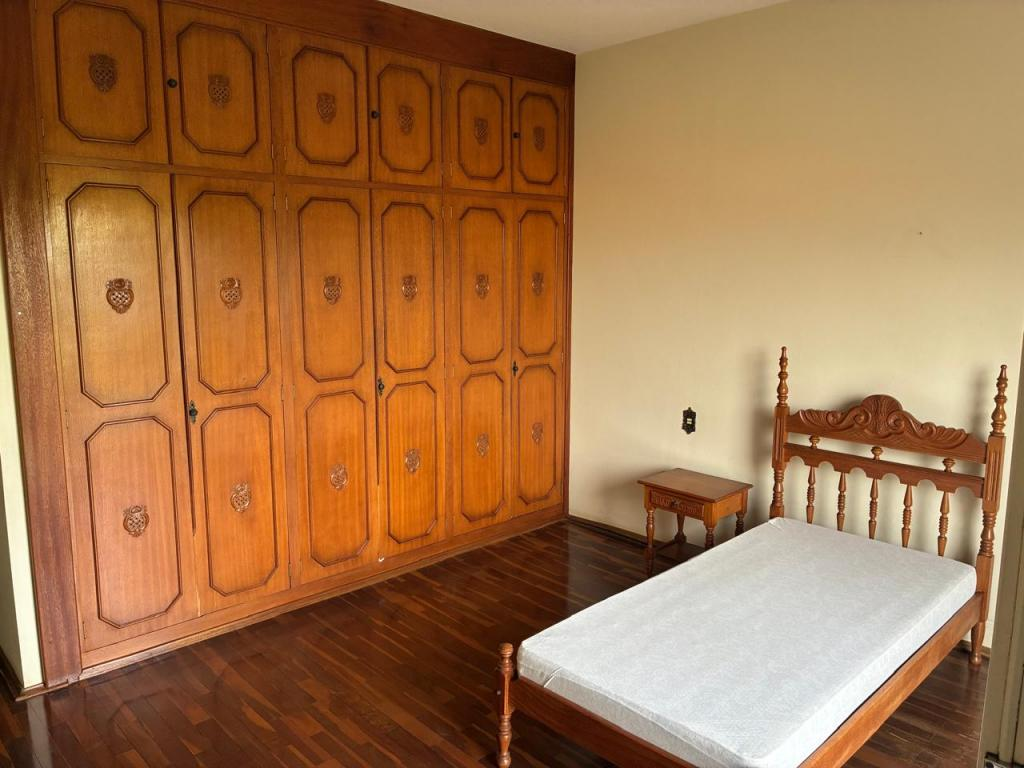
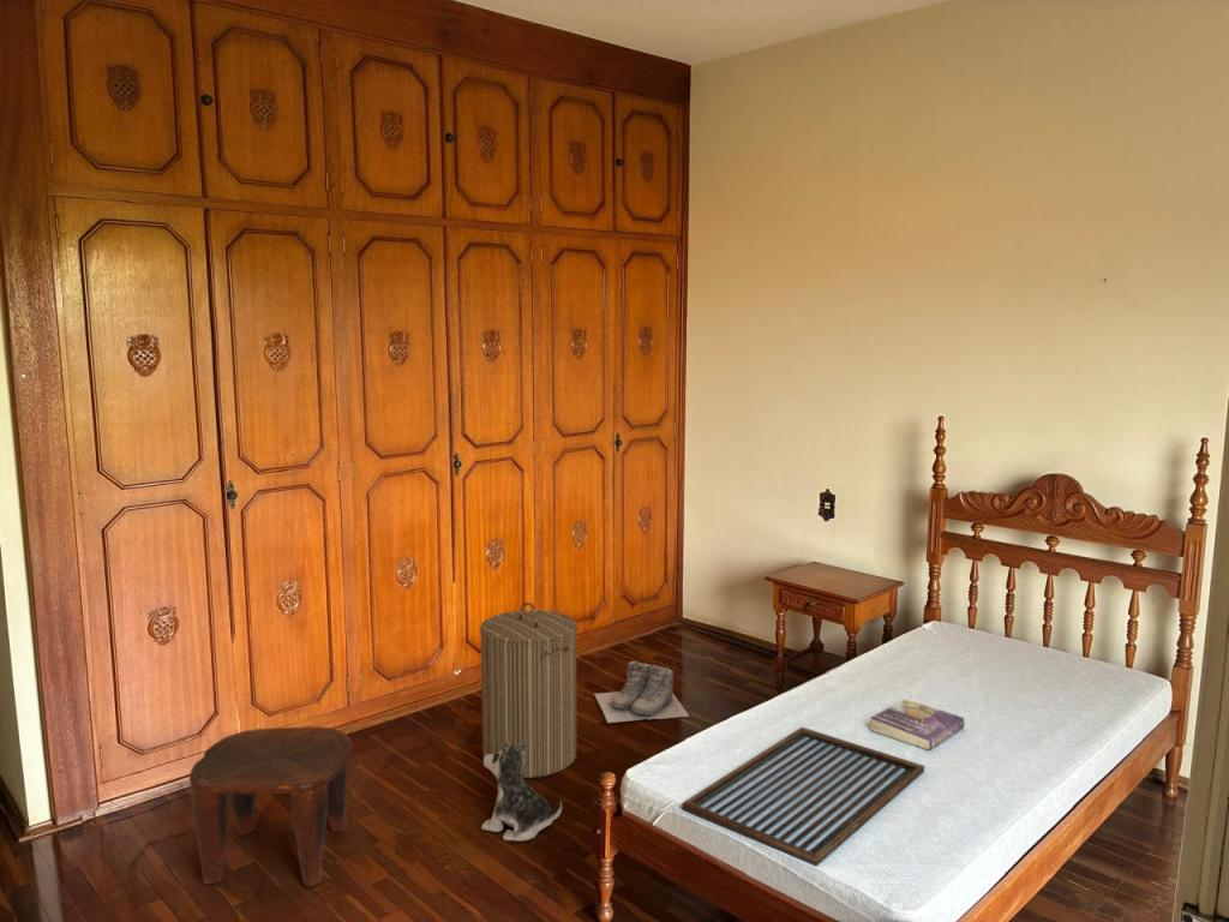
+ laundry hamper (528, 679)
+ plush toy (522, 784)
+ tray (808, 786)
+ book (917, 722)
+ boots (640, 684)
+ stool (276, 792)
